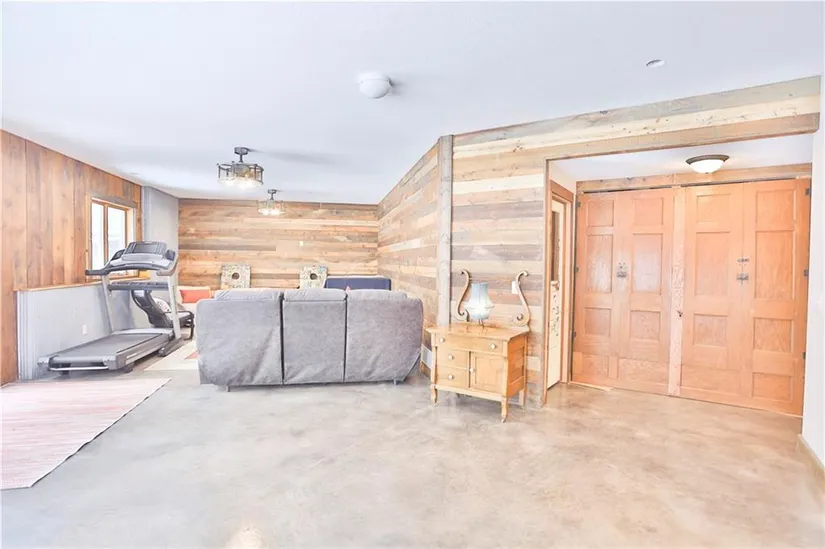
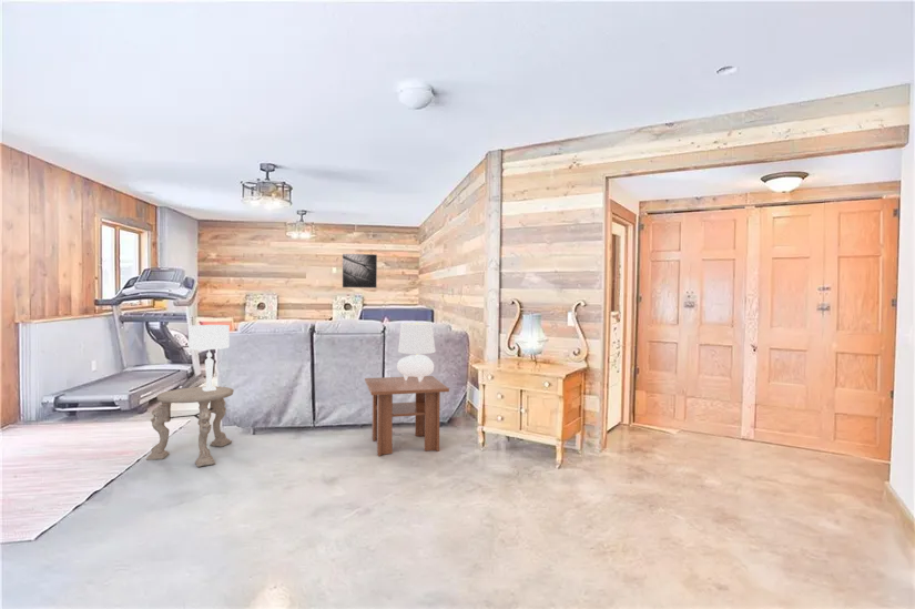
+ table lamp (416, 351)
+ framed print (359, 271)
+ table lamp (209, 357)
+ coffee table (404, 413)
+ side table (197, 423)
